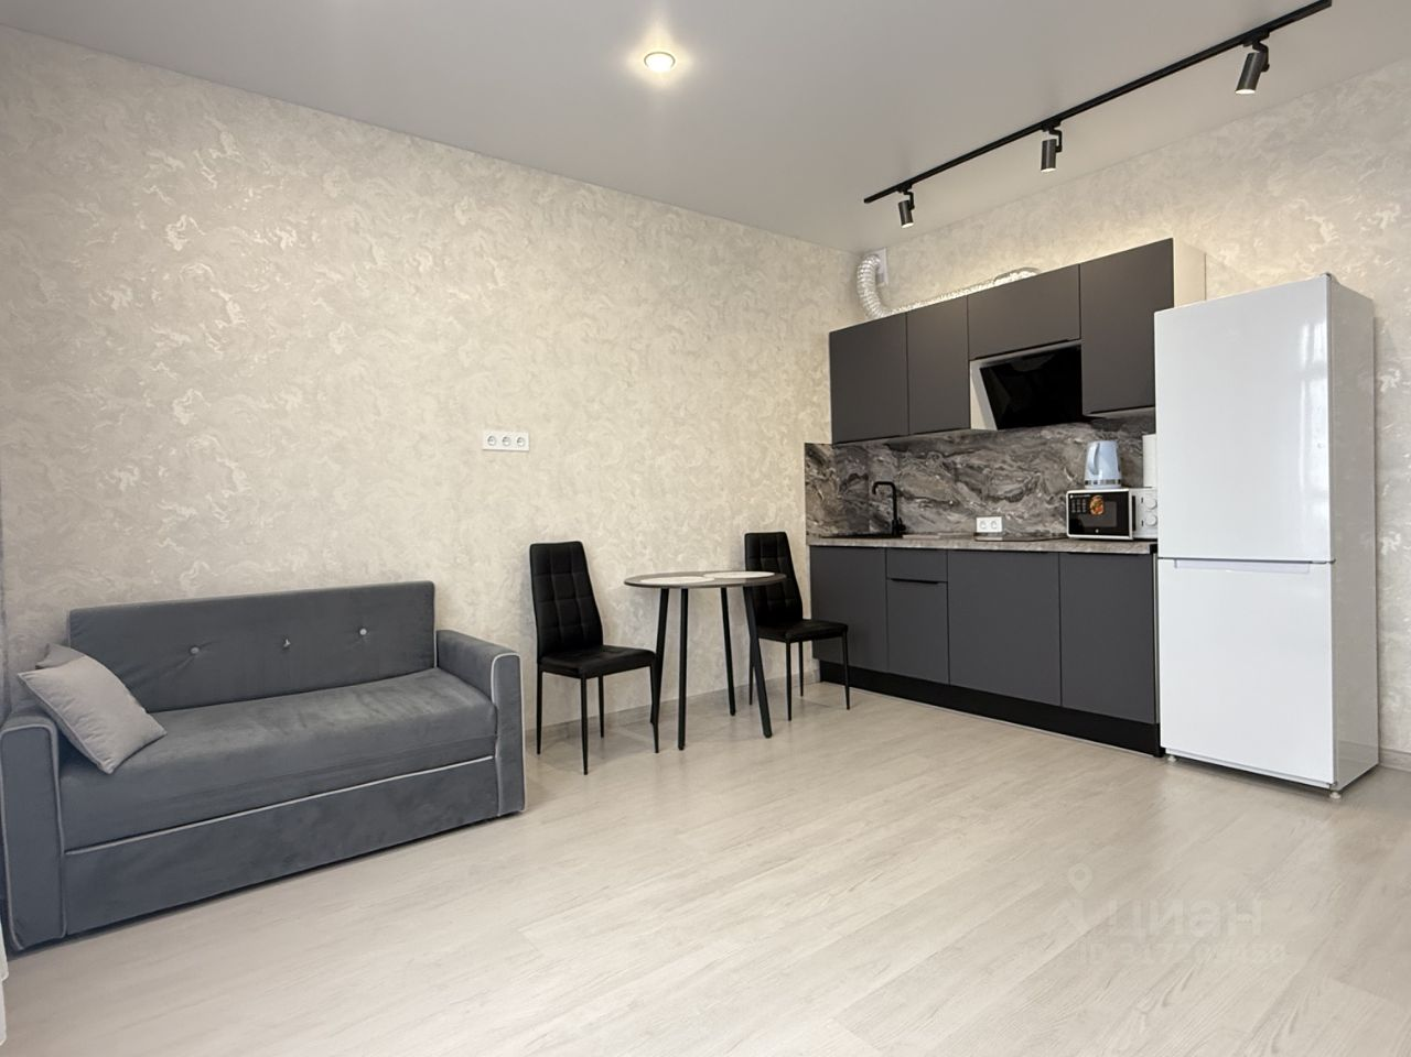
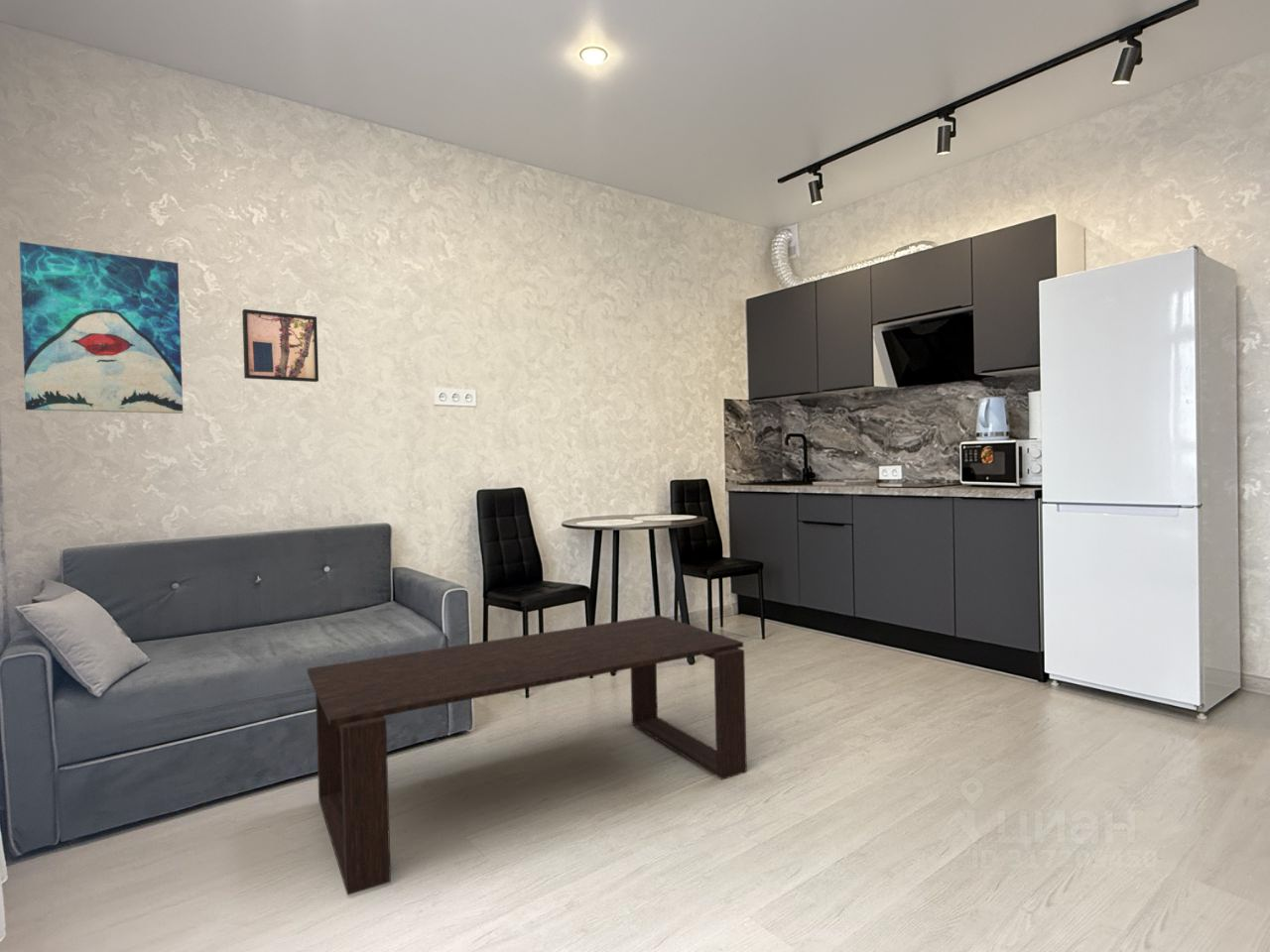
+ wall art (281, 346)
+ wall art (105, 332)
+ coffee table (530, 687)
